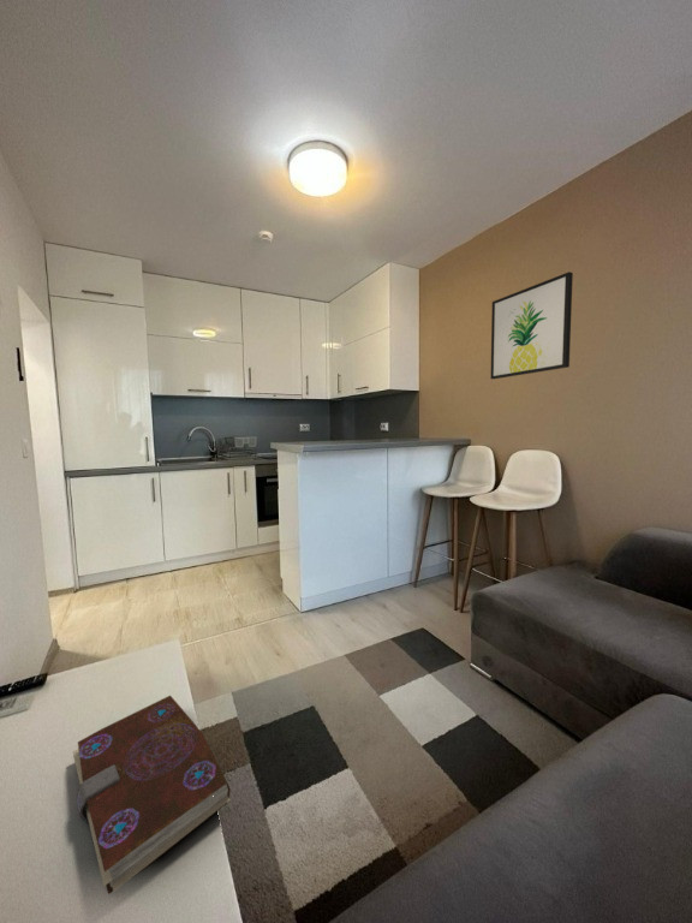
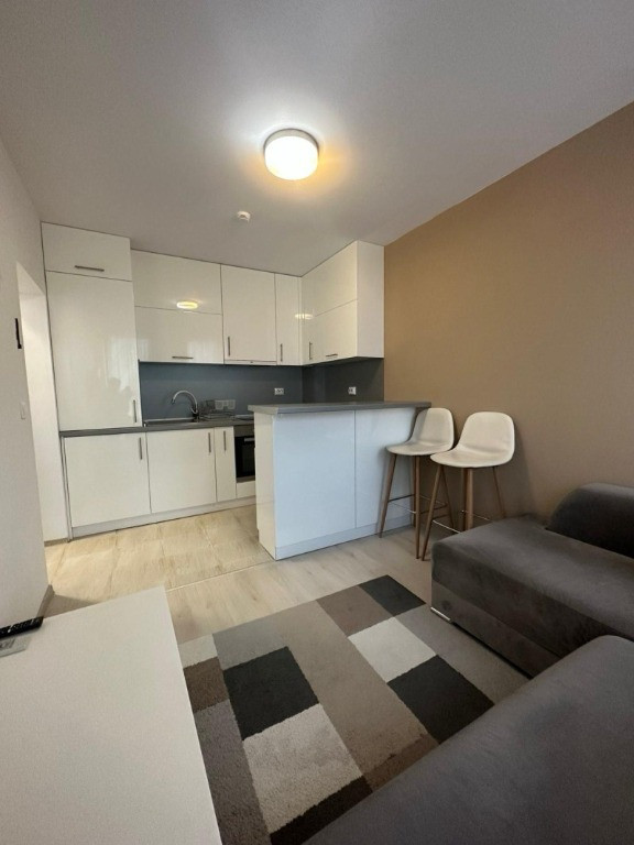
- book (147, 769)
- wall art (526, 331)
